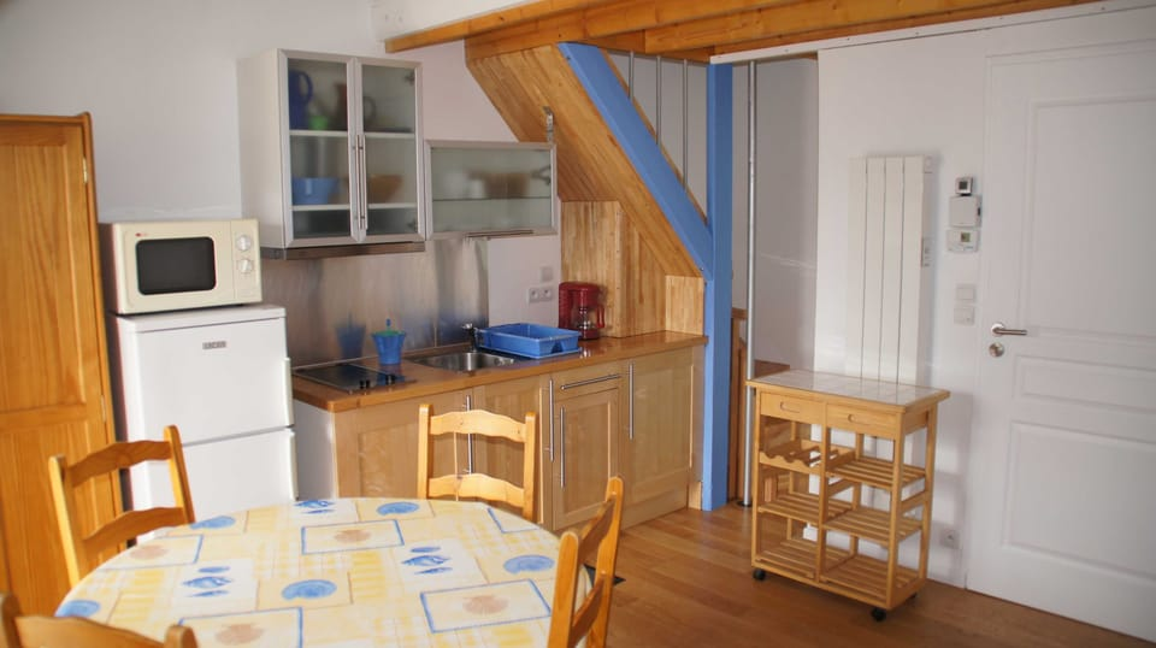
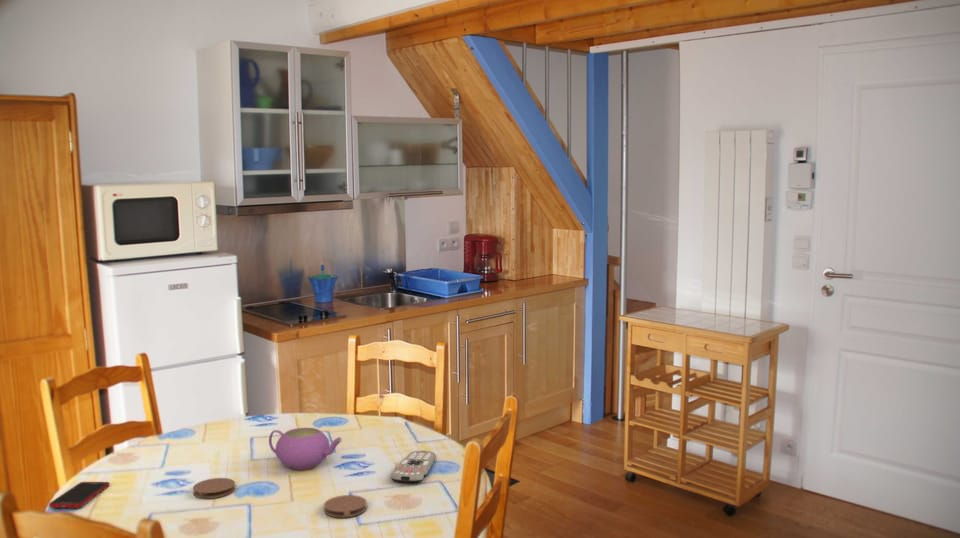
+ coaster (345, 506)
+ remote control (415, 466)
+ cell phone (80, 494)
+ teapot (304, 449)
+ coaster (214, 487)
